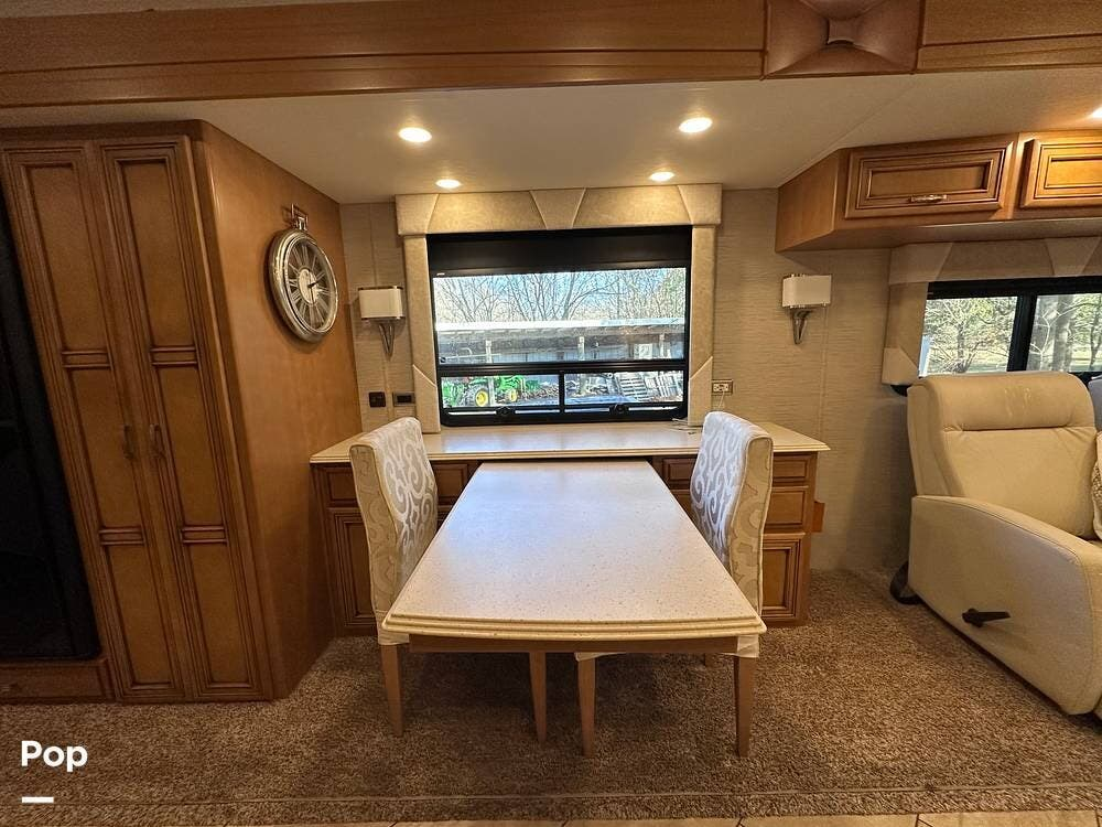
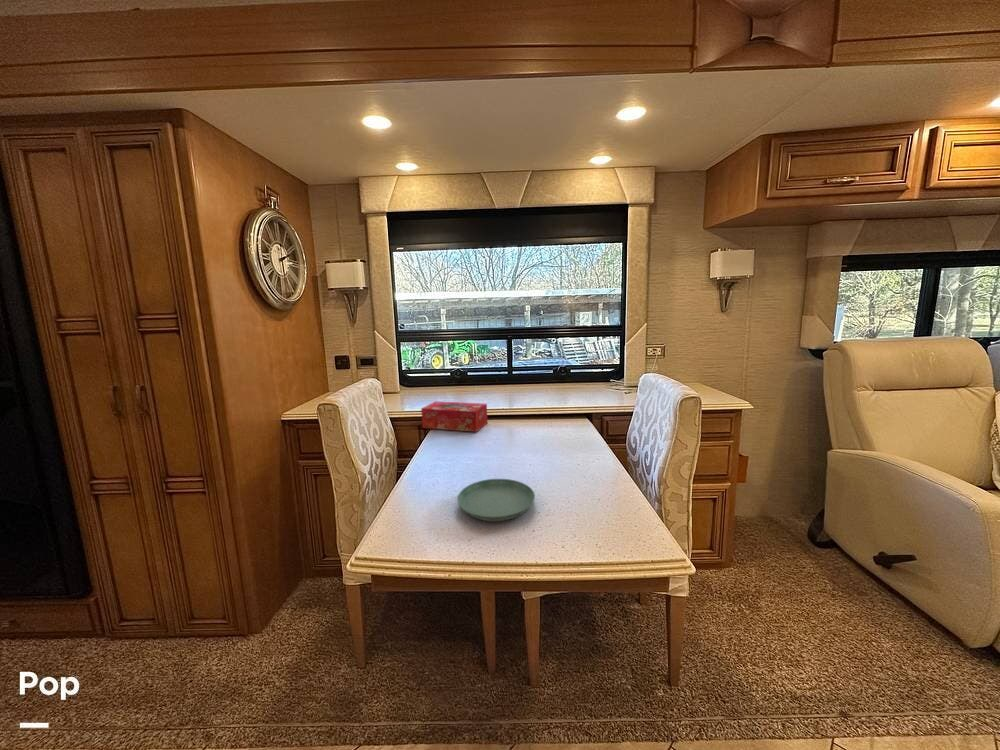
+ tissue box (454, 415)
+ saucer (496, 500)
